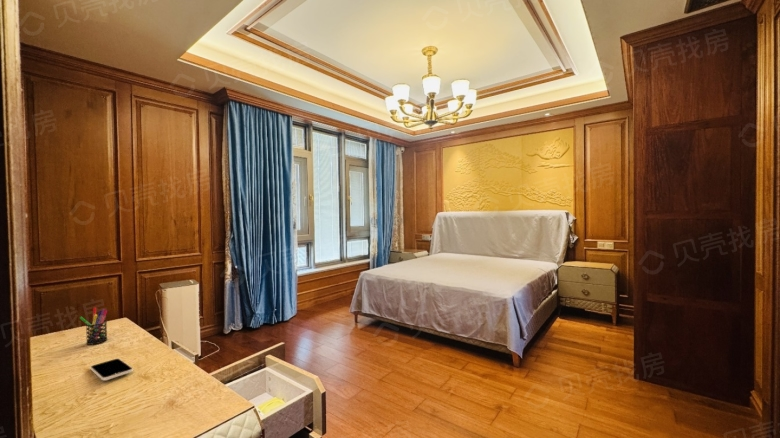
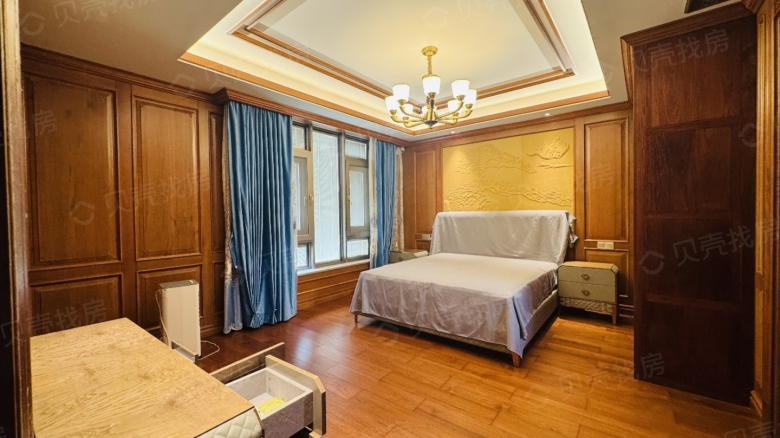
- smartphone (111, 368)
- pen holder (93, 325)
